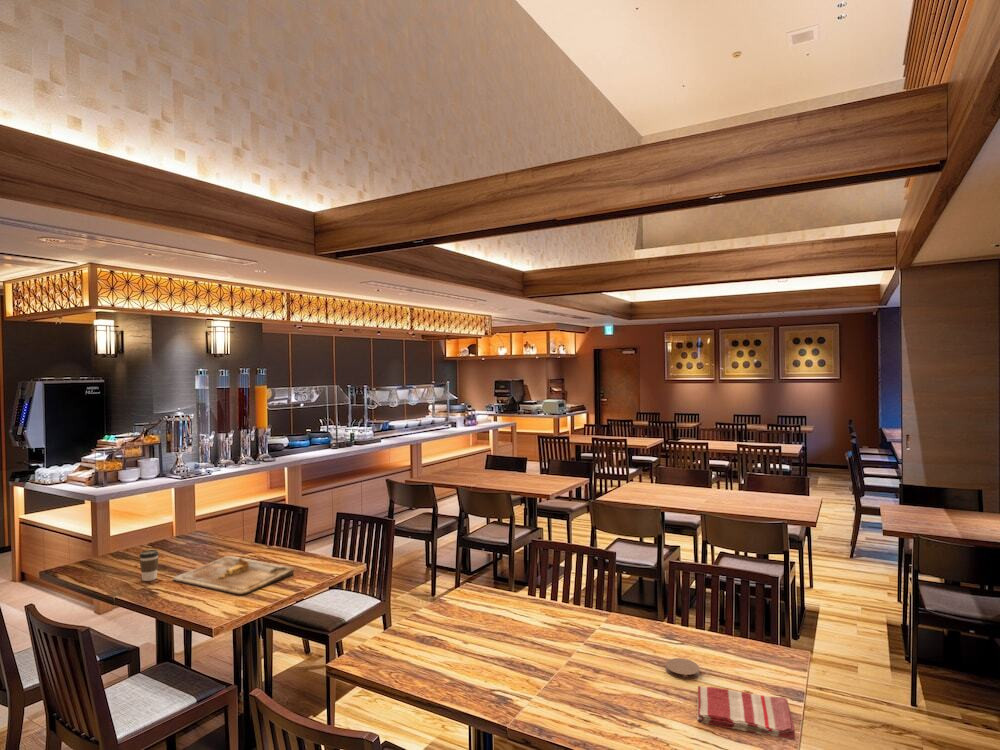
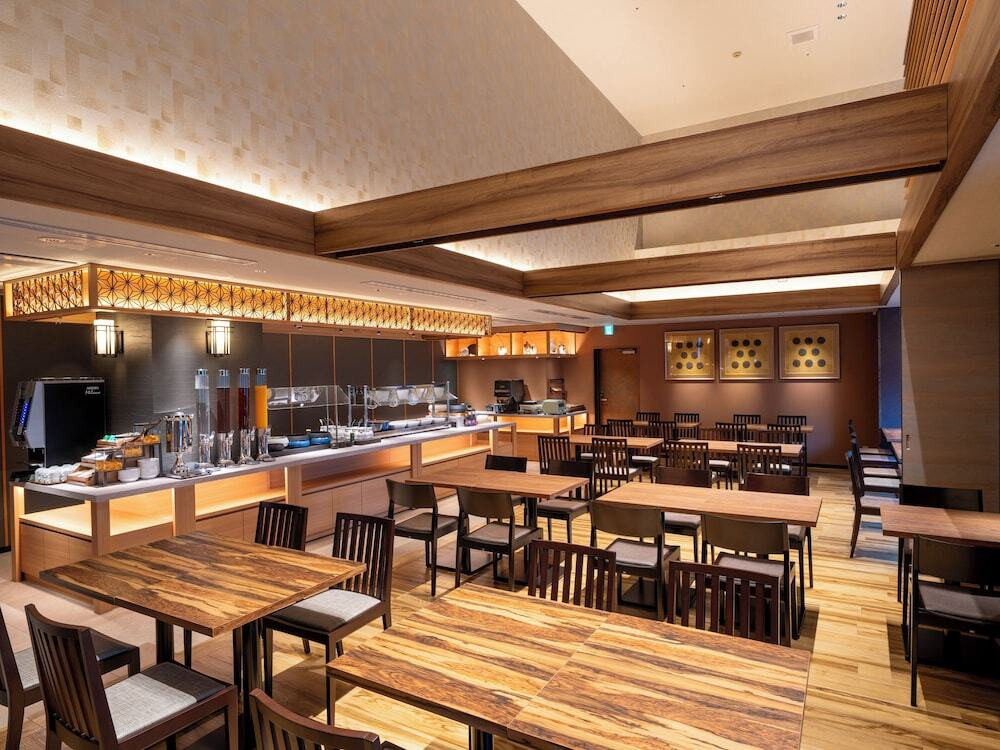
- cutting board (234, 569)
- dish towel (743, 708)
- coffee cup (149, 565)
- coaster (682, 668)
